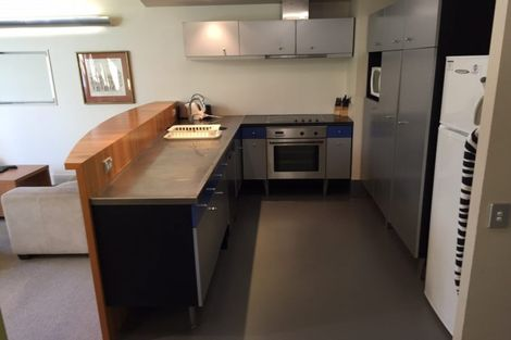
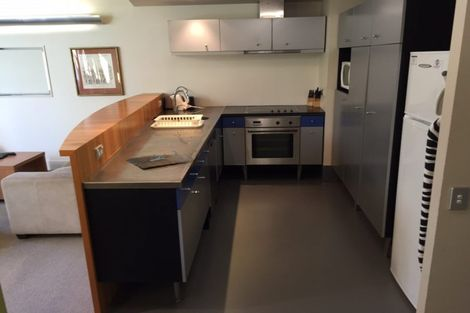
+ cutting board (159, 156)
